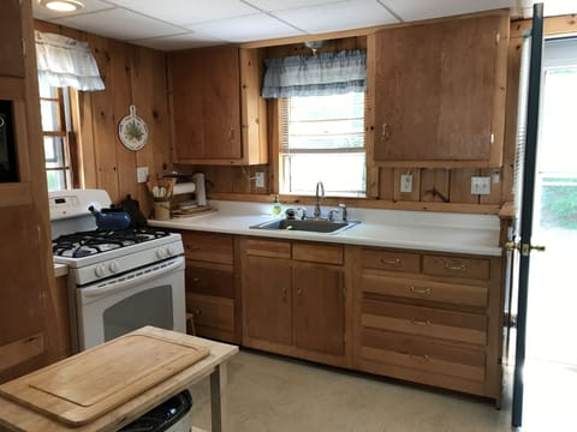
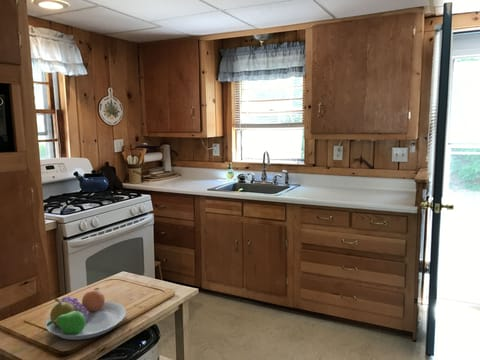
+ fruit bowl (83, 311)
